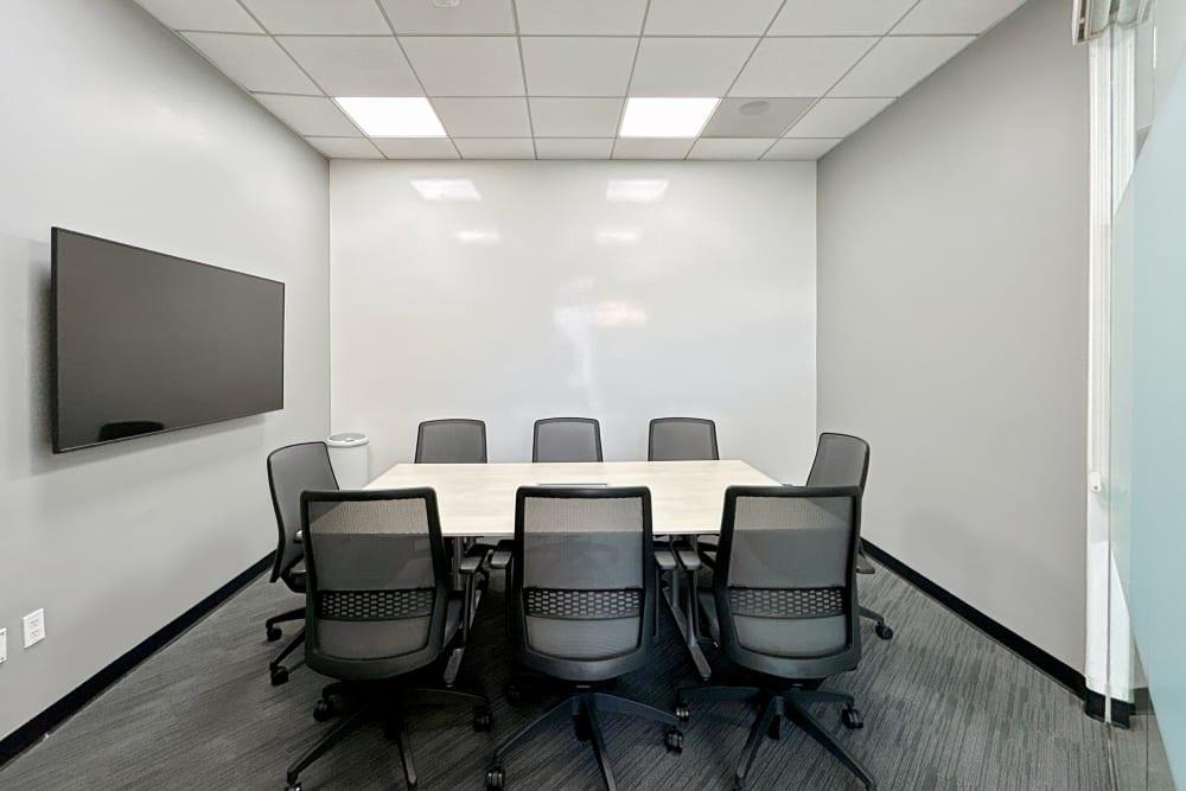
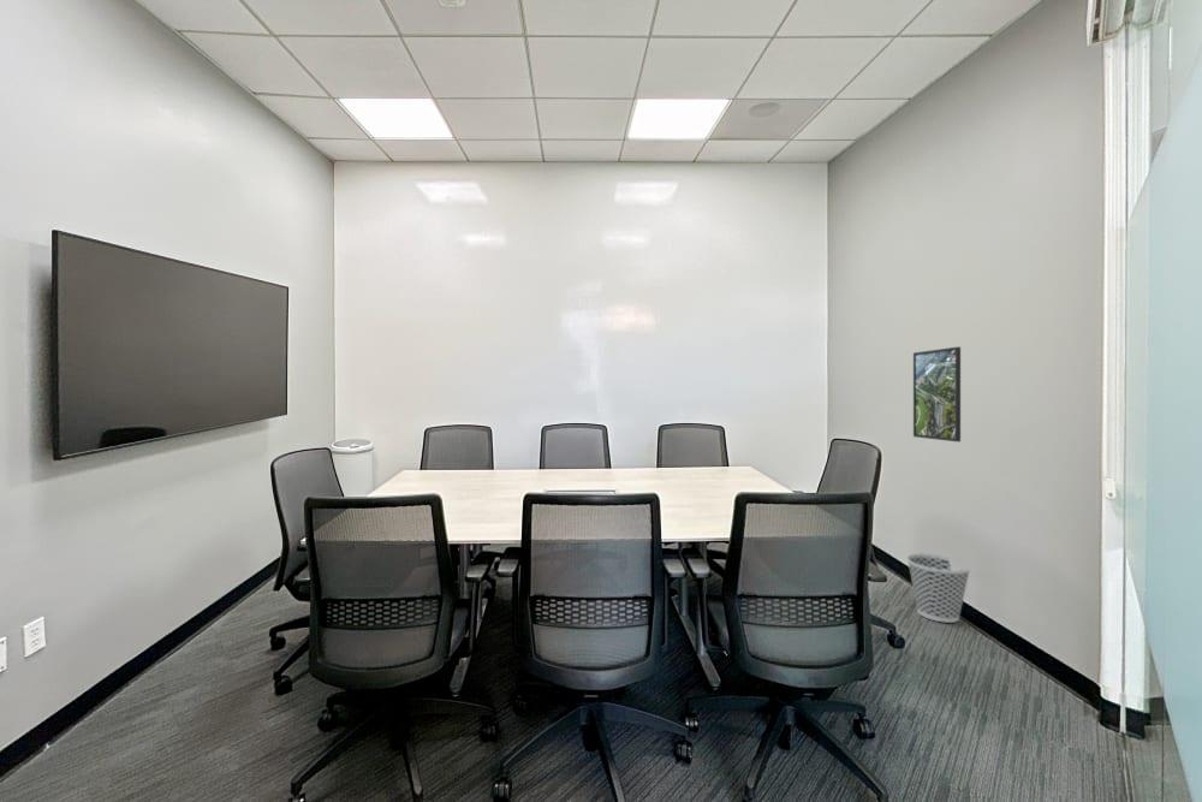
+ wastebasket (938, 588)
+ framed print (935, 394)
